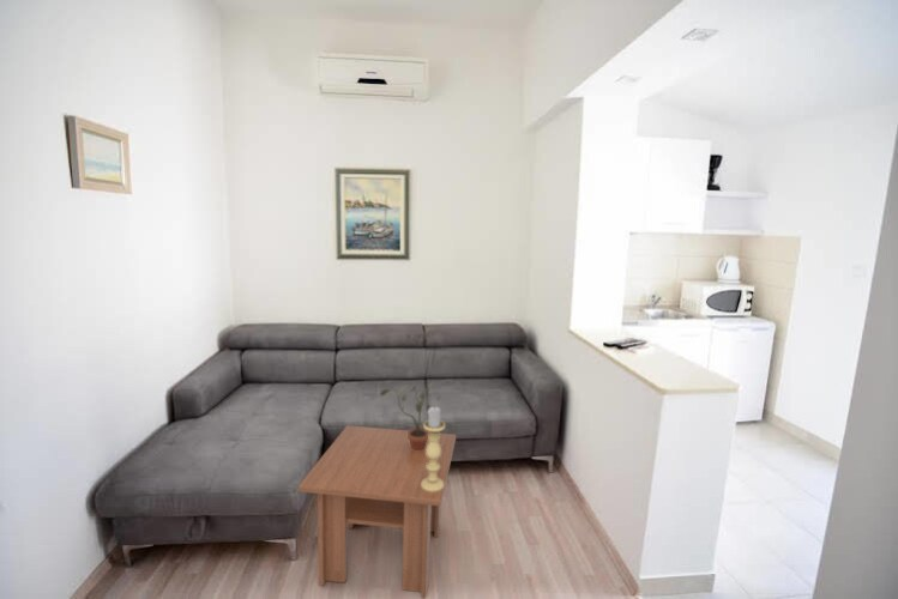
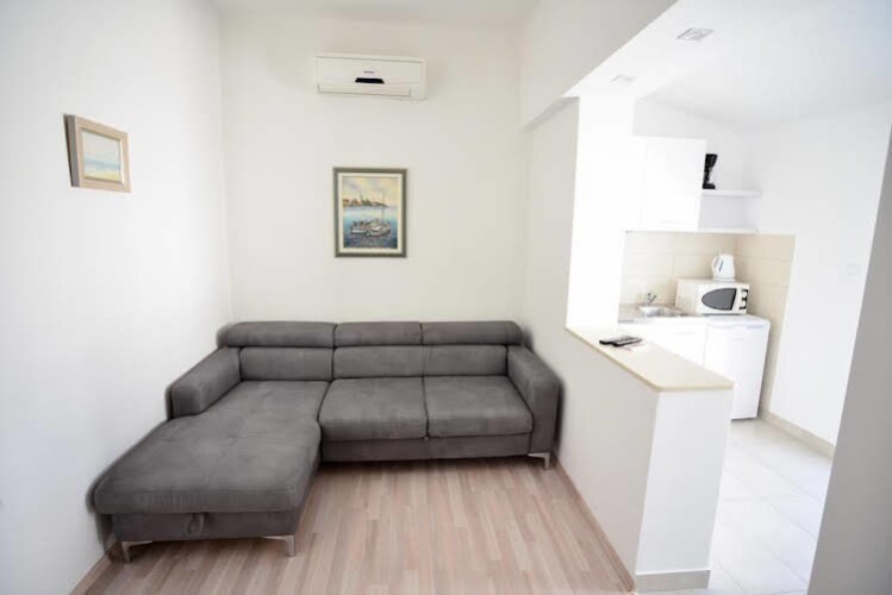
- candle holder (433, 446)
- potted plant (411, 416)
- coffee table (386, 506)
